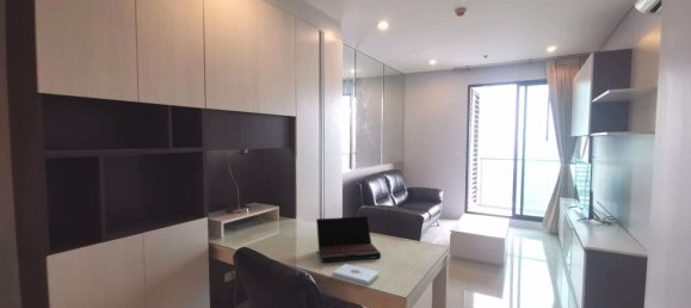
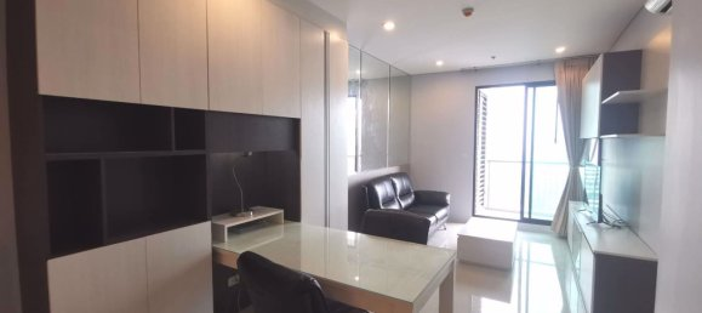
- laptop (346, 236)
- notepad (356, 273)
